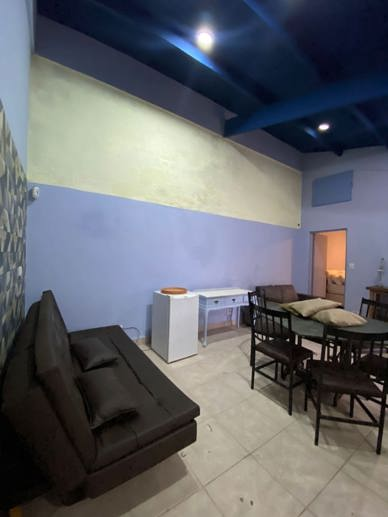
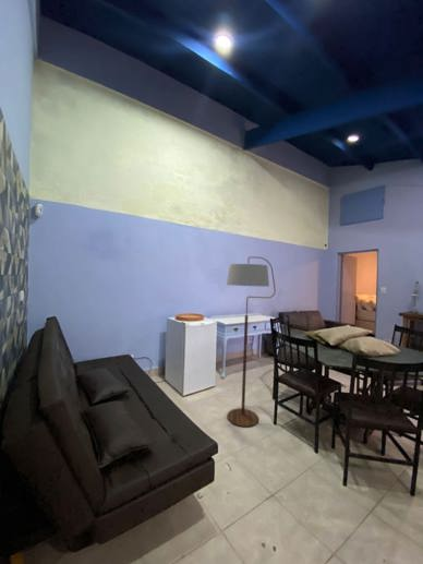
+ floor lamp (246, 337)
